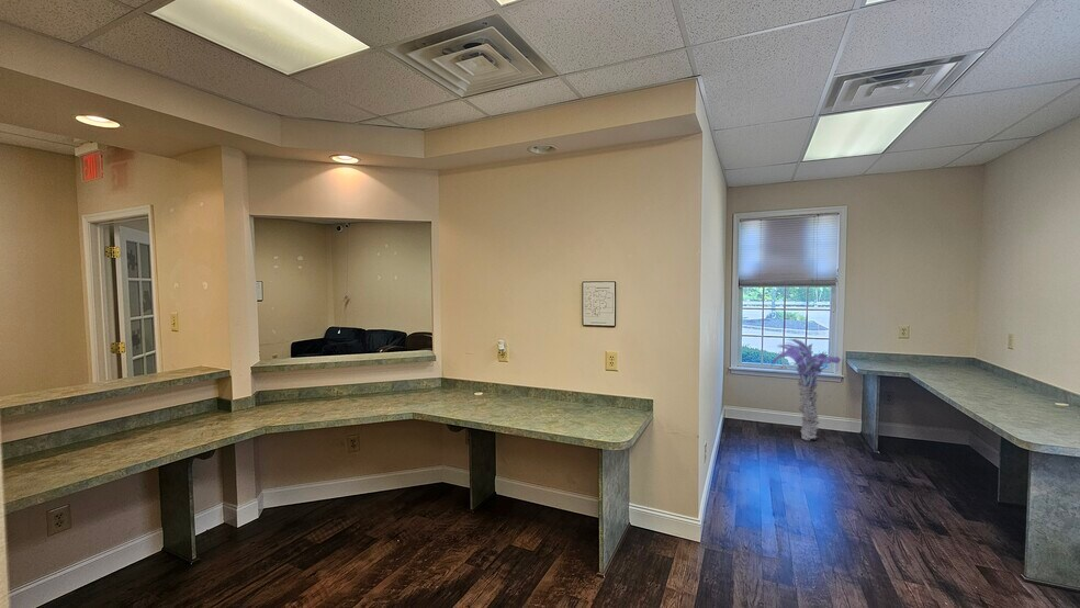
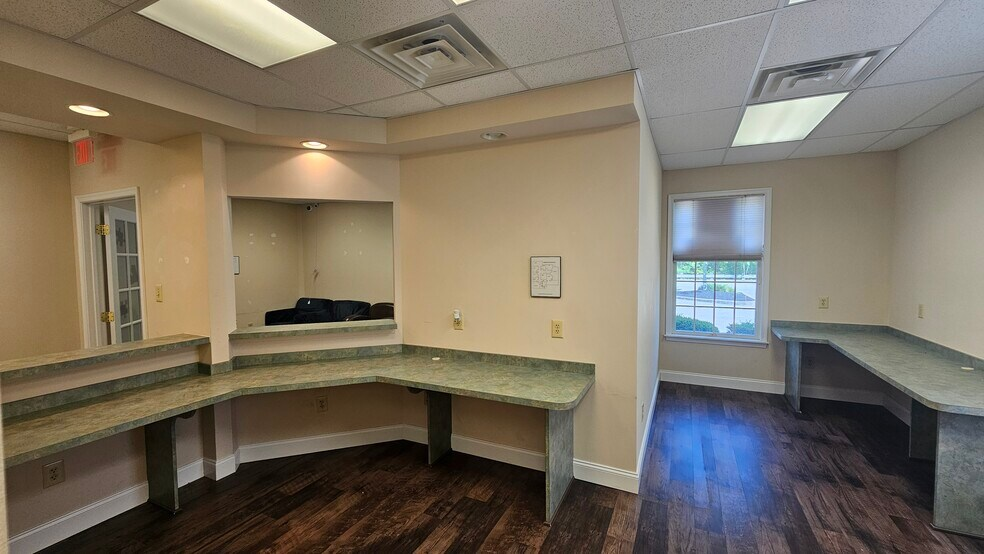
- palm tree (803, 389)
